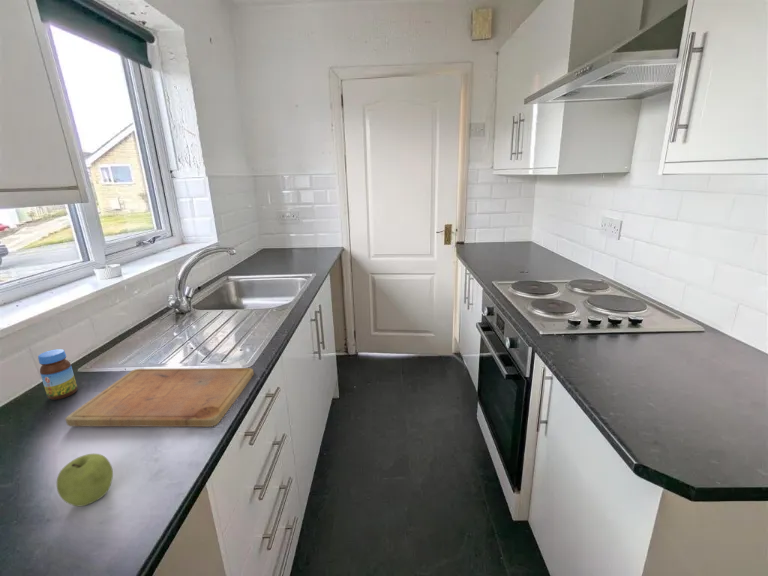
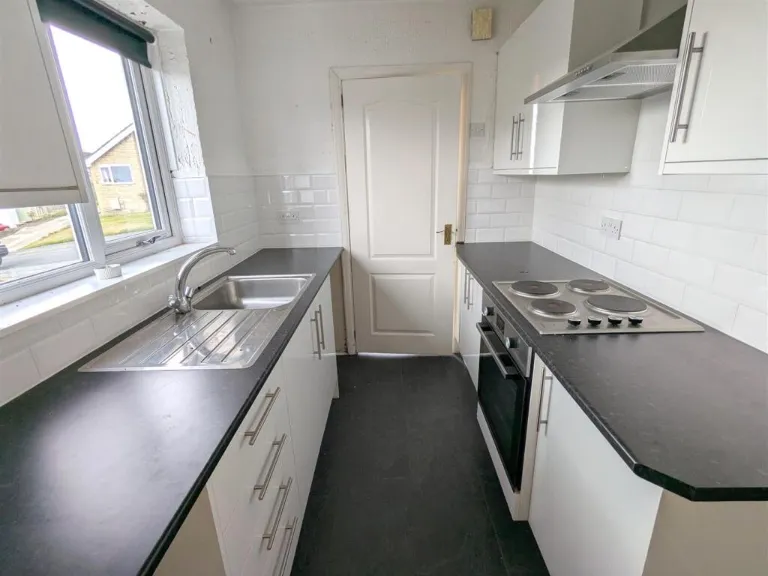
- fruit (85, 477)
- jar (57, 373)
- cutting board (169, 394)
